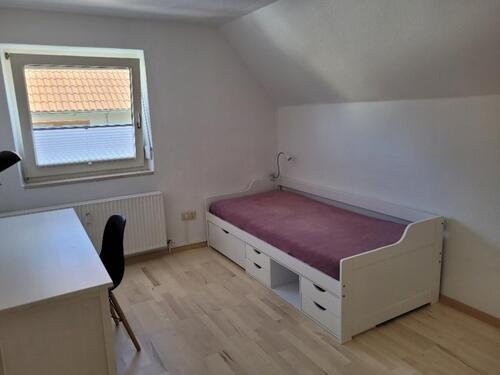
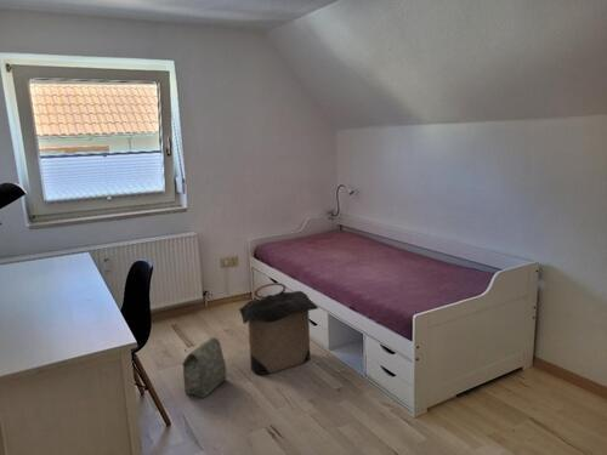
+ bag (204, 364)
+ laundry hamper (279, 320)
